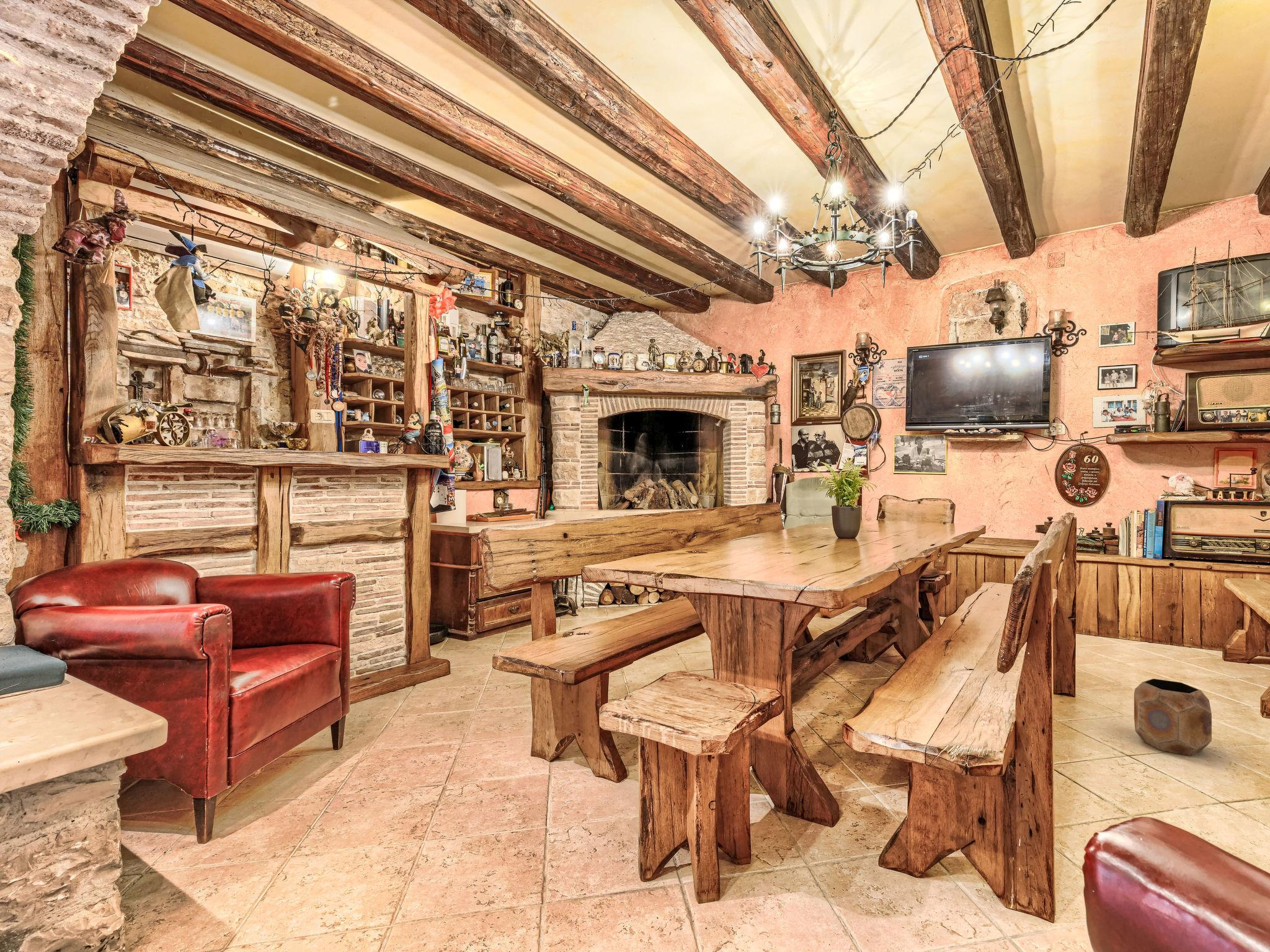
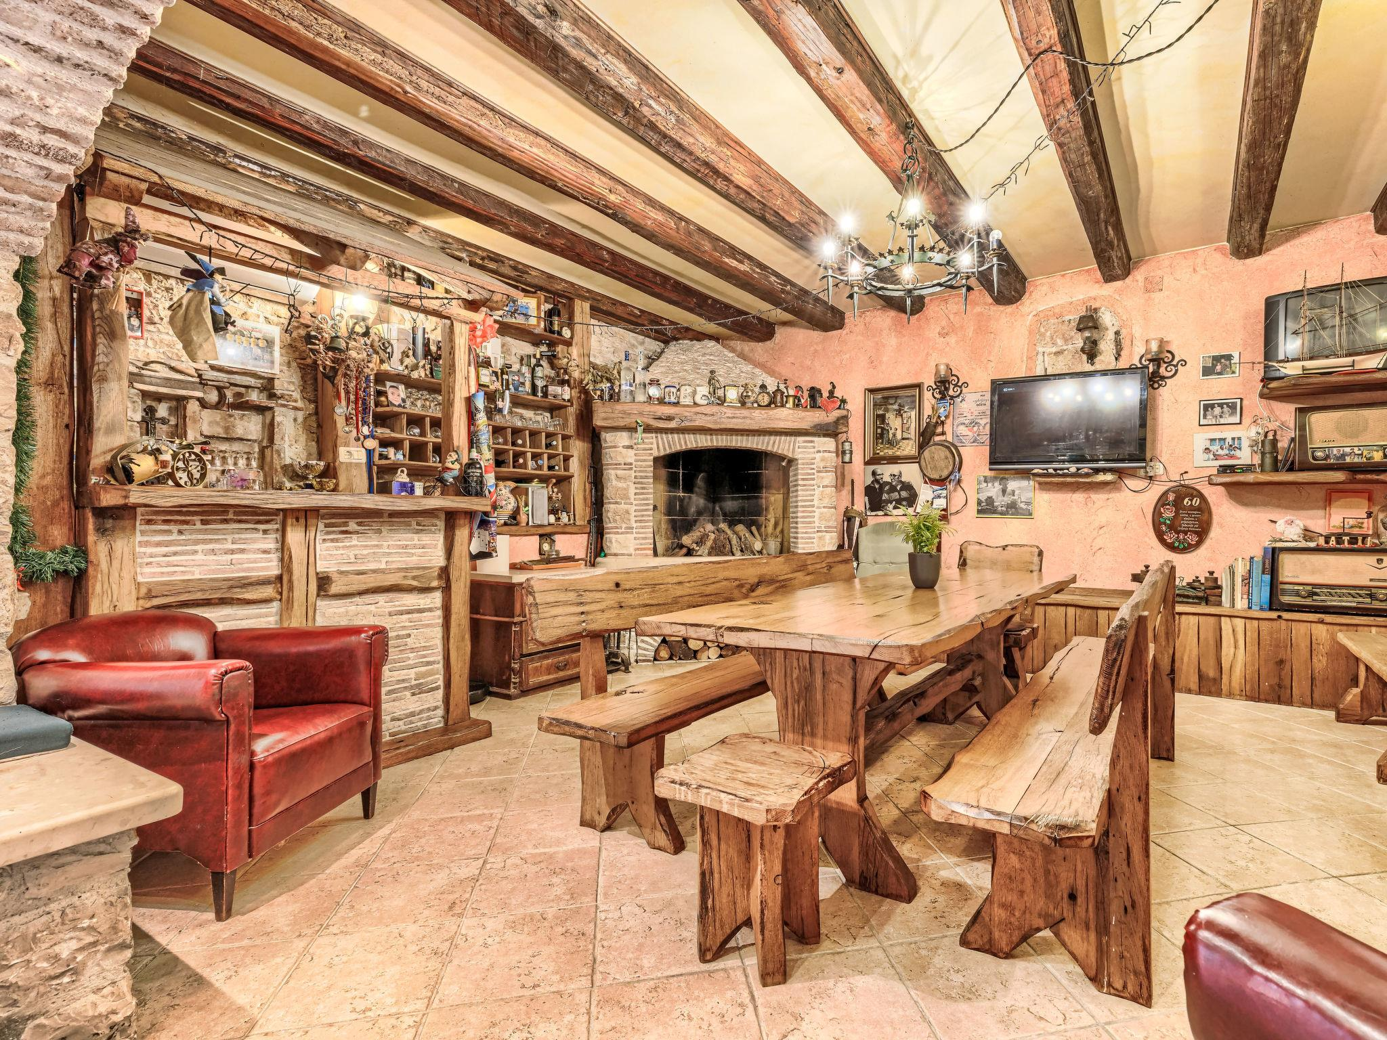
- planter (1171, 716)
